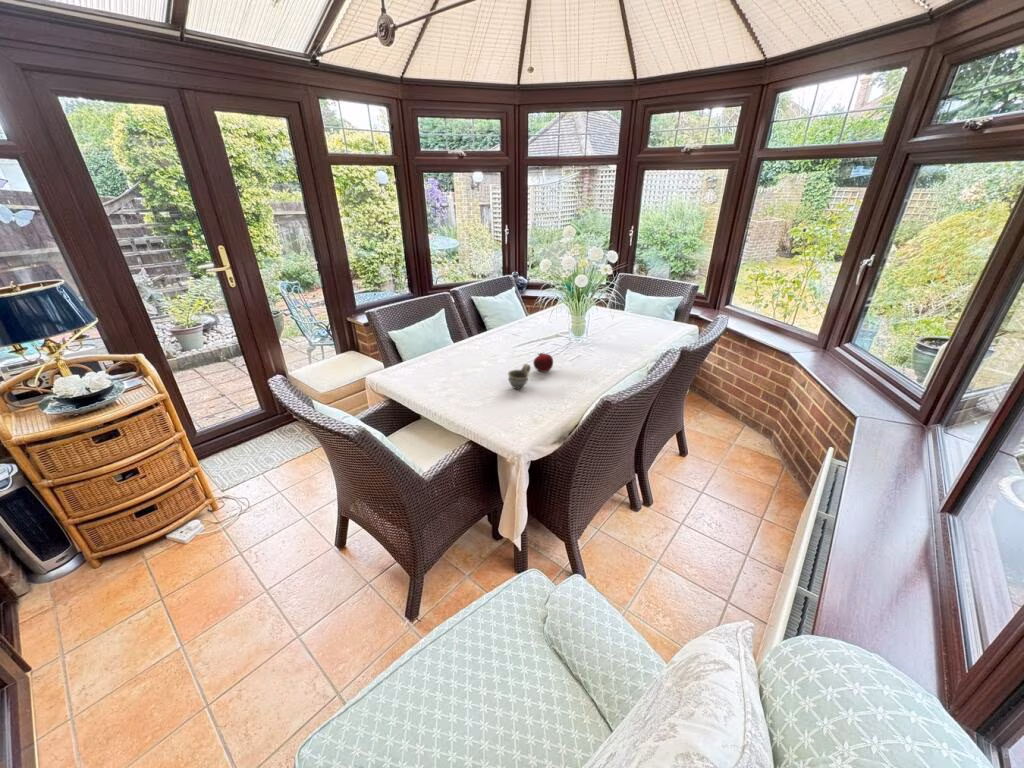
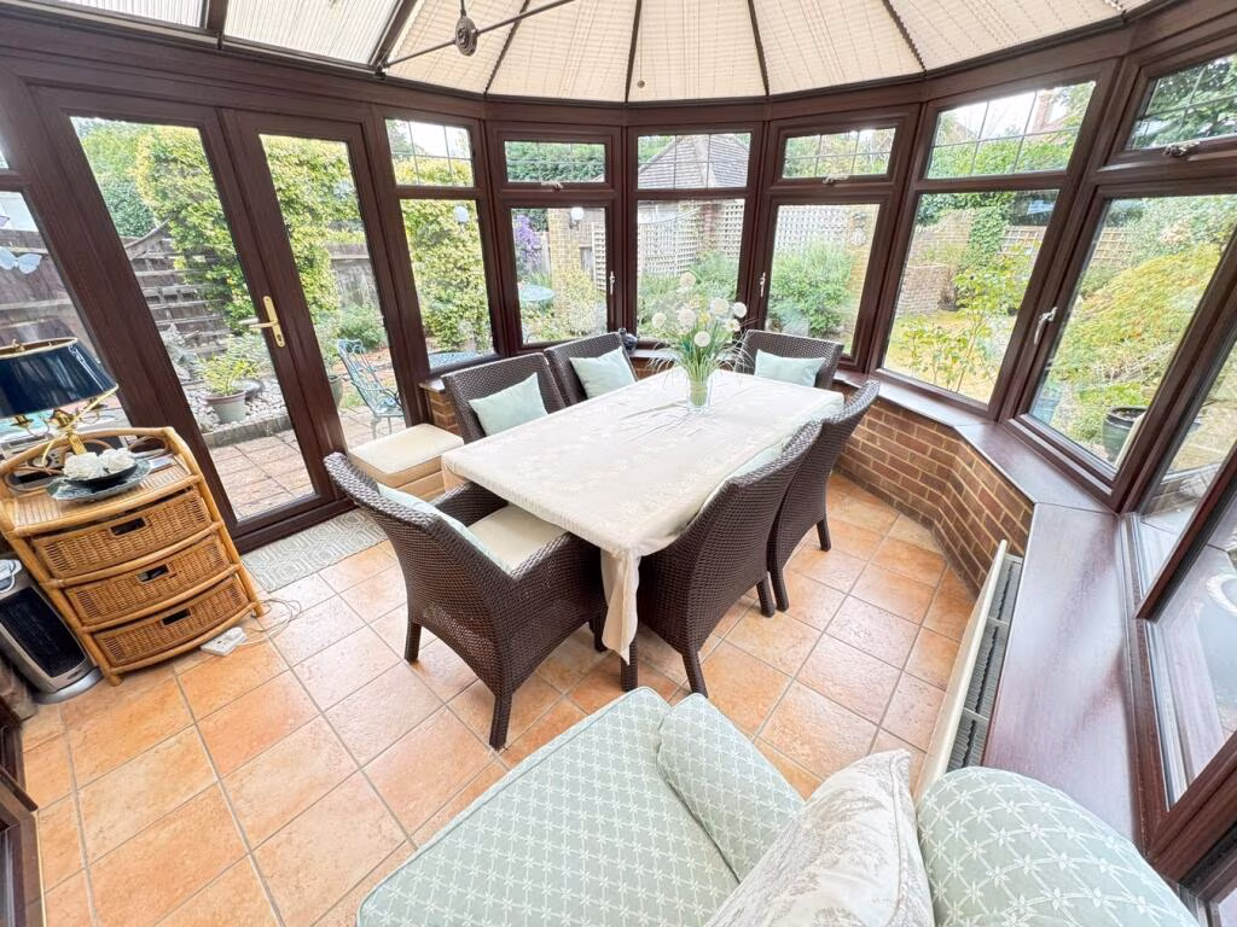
- fruit (543, 361)
- cup (520, 377)
